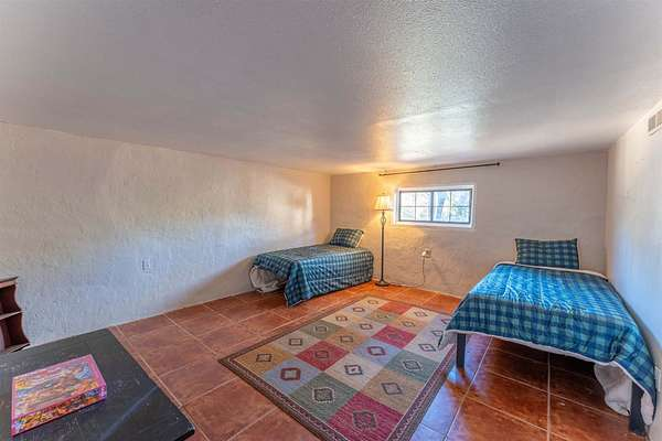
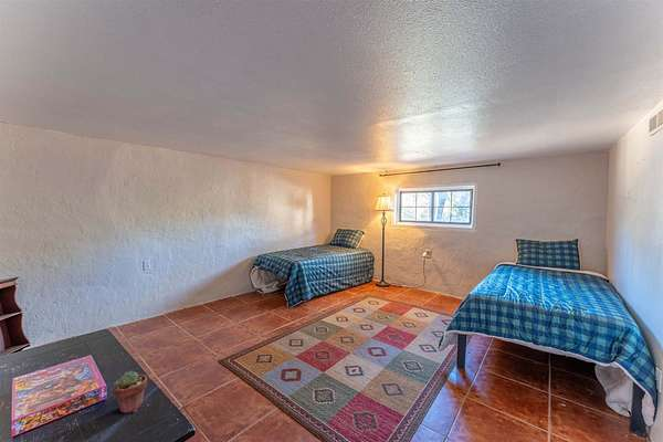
+ potted succulent (130, 389)
